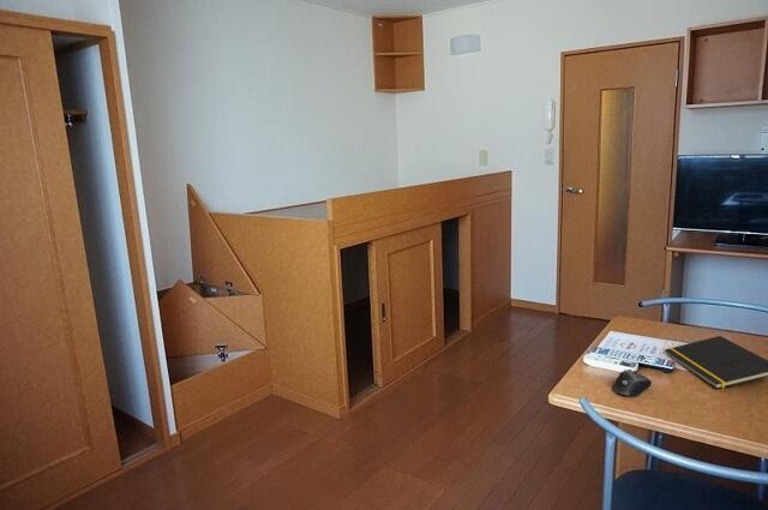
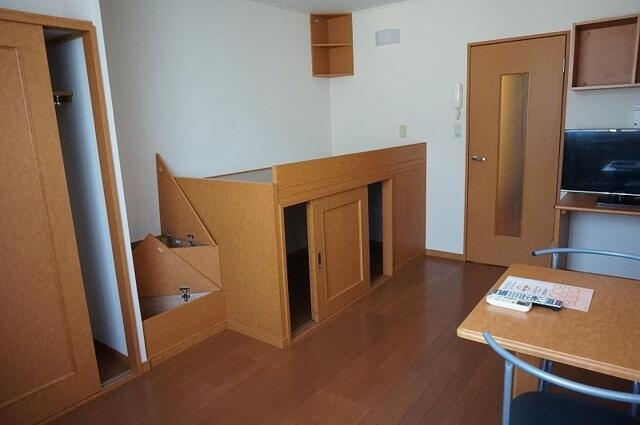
- notepad (719, 360)
- computer mouse (631, 380)
